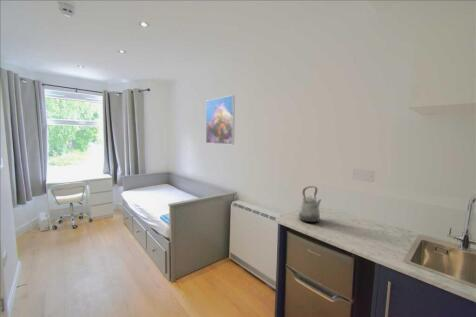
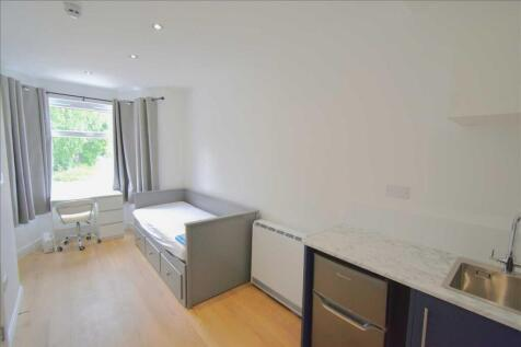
- kettle (312, 202)
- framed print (219, 121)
